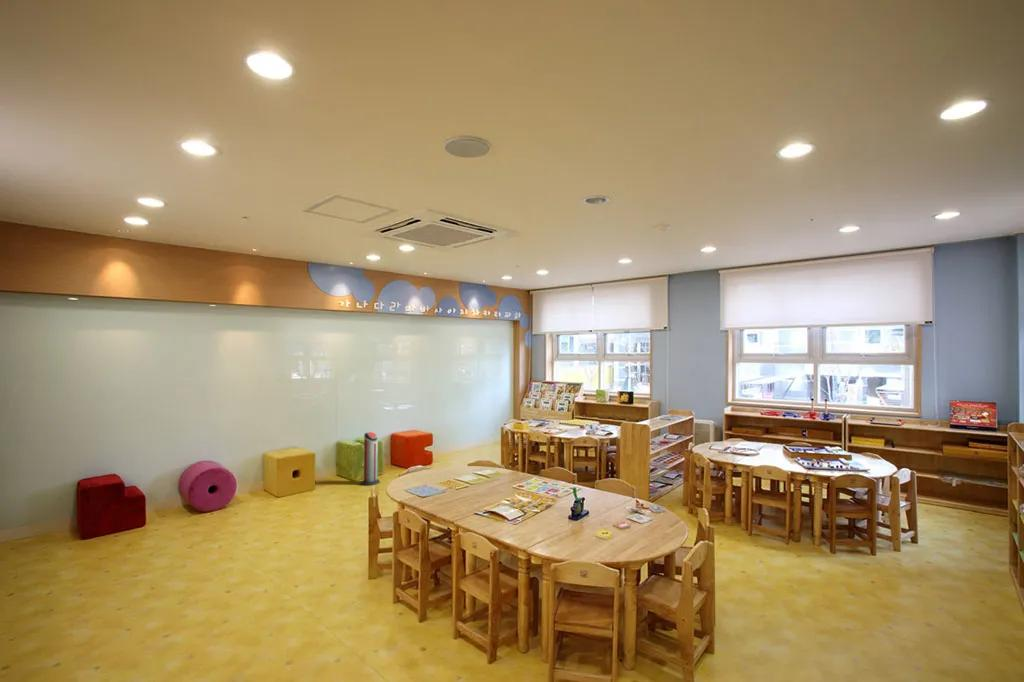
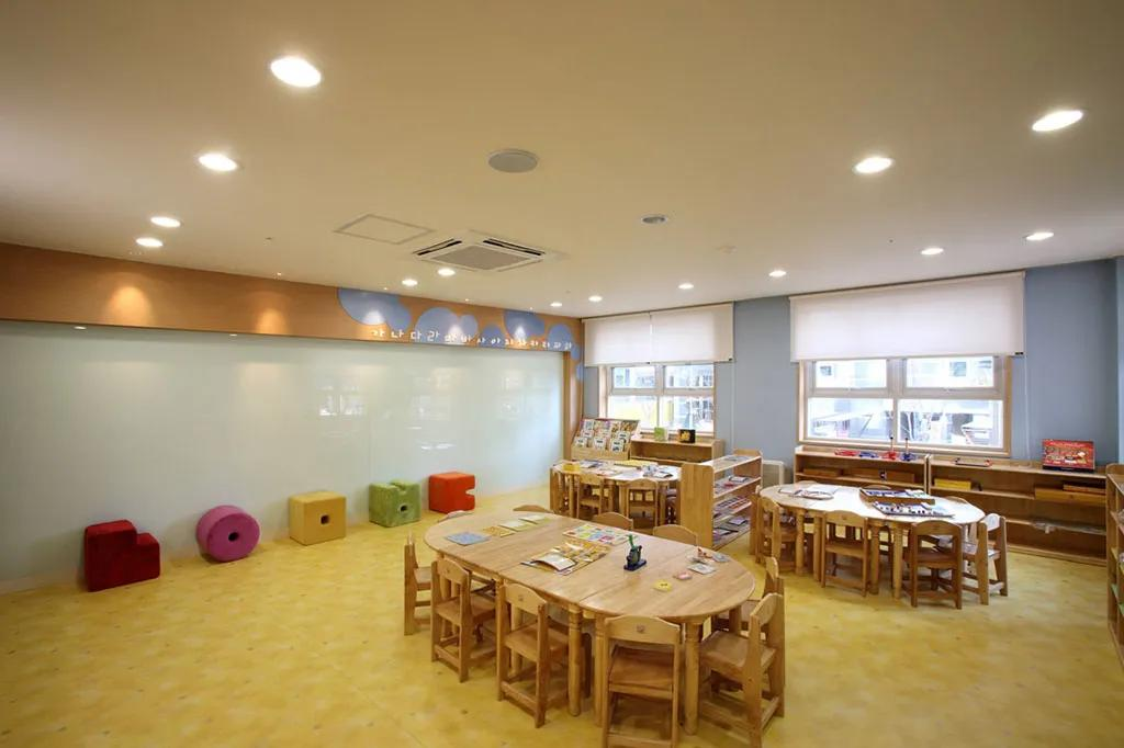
- air purifier (370, 457)
